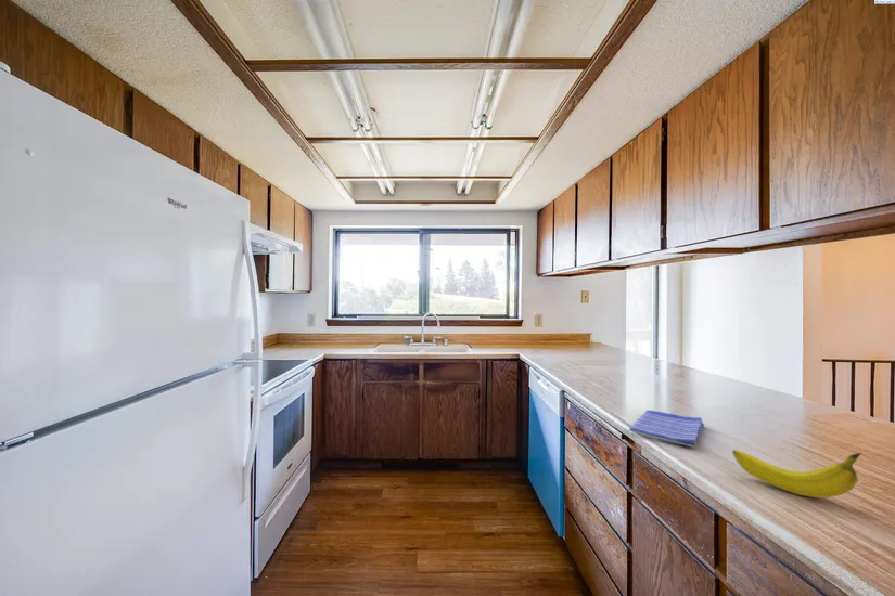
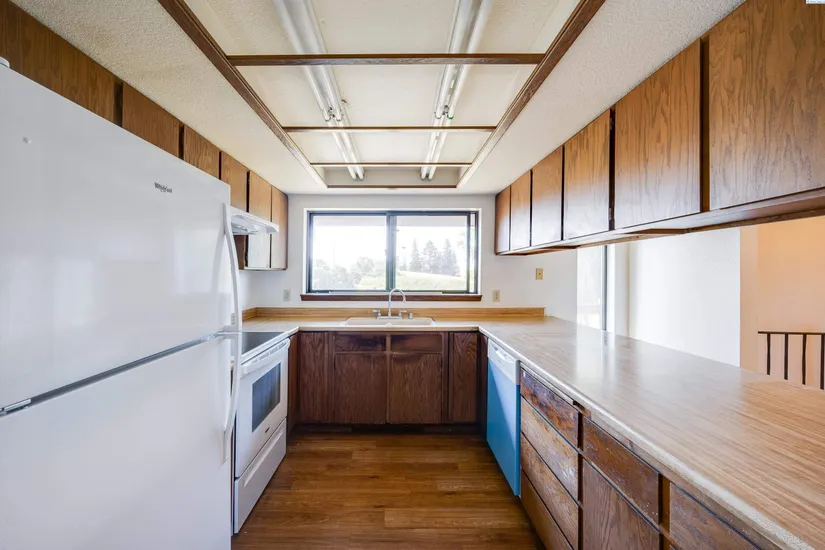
- dish towel (667, 425)
- fruit (791, 470)
